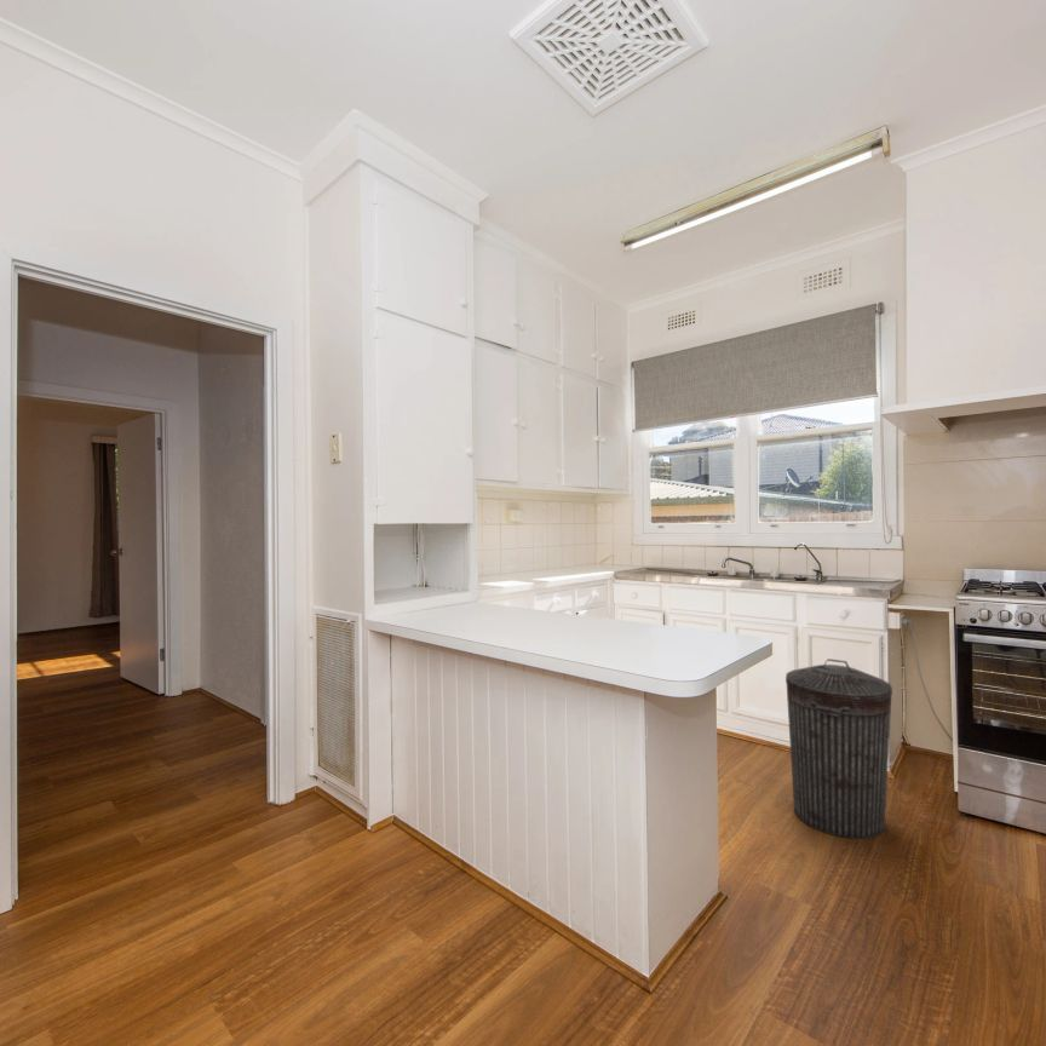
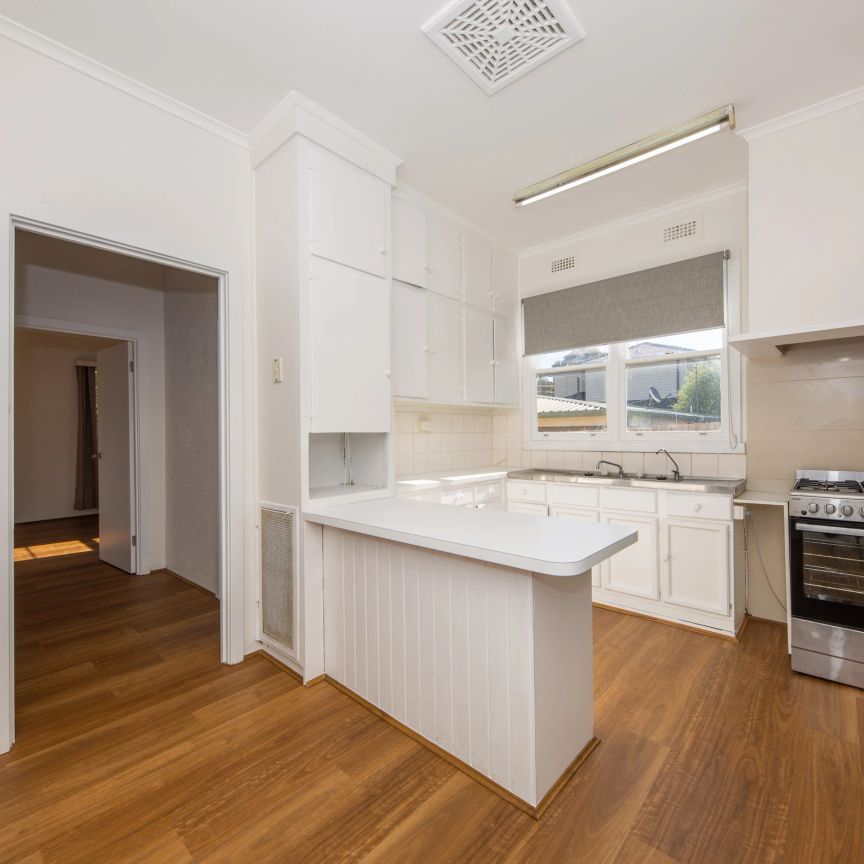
- trash can (837, 738)
